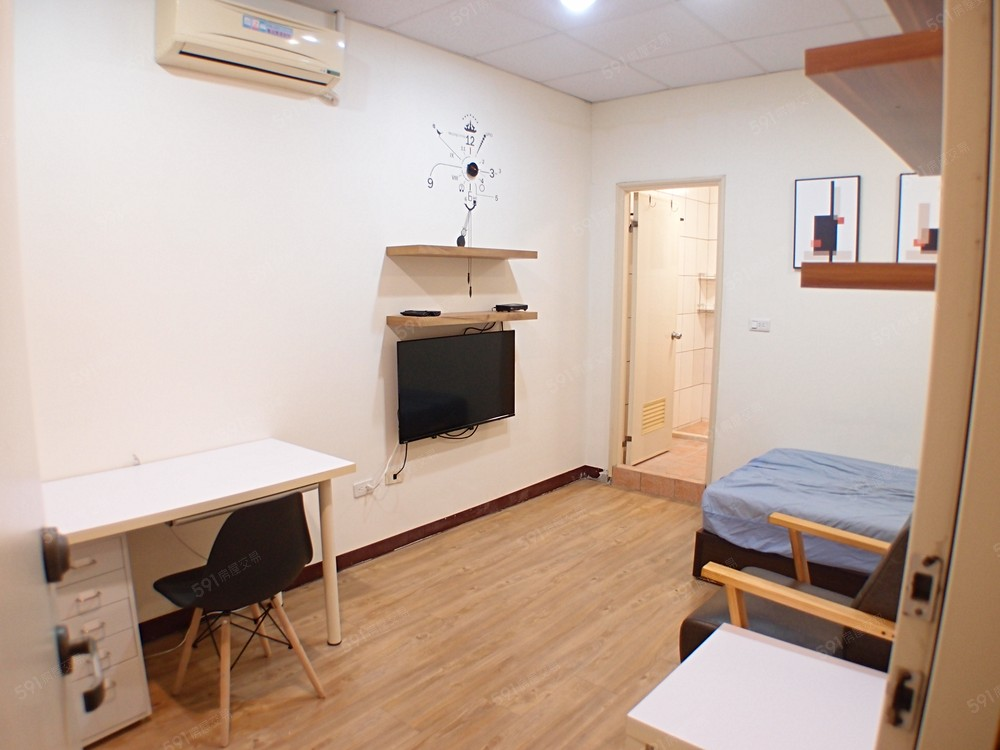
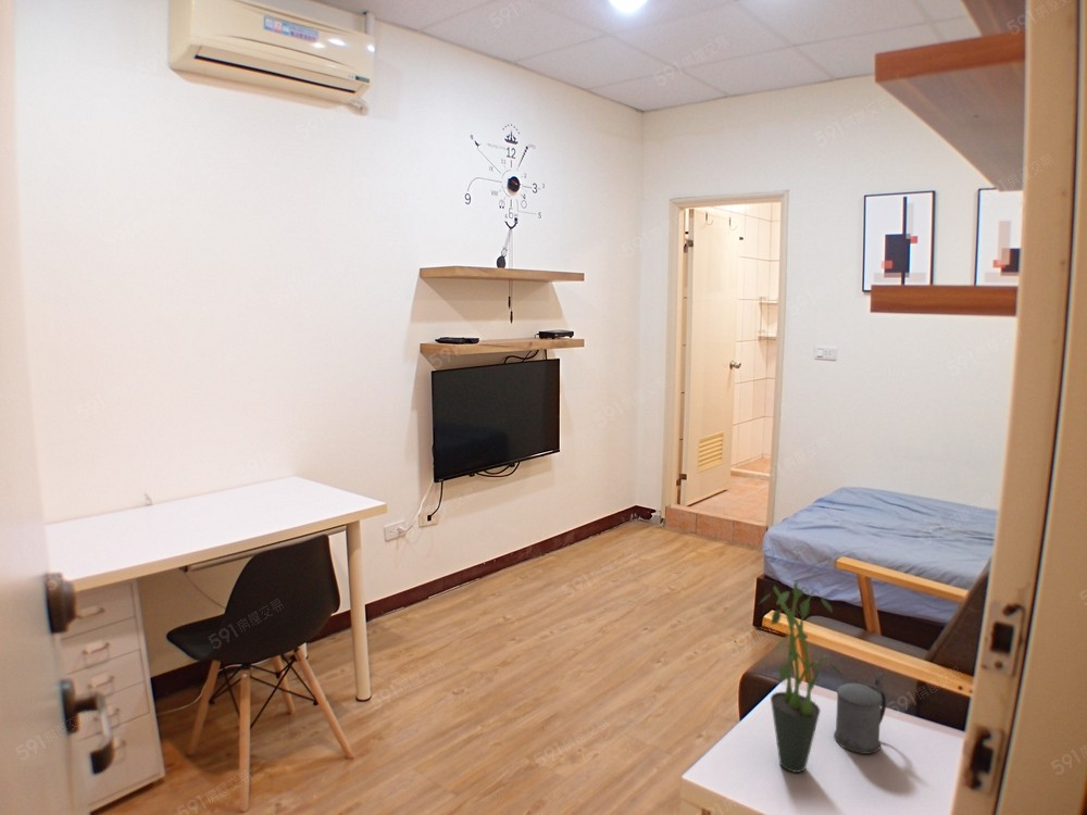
+ potted plant (795, 670)
+ beer stein (864, 709)
